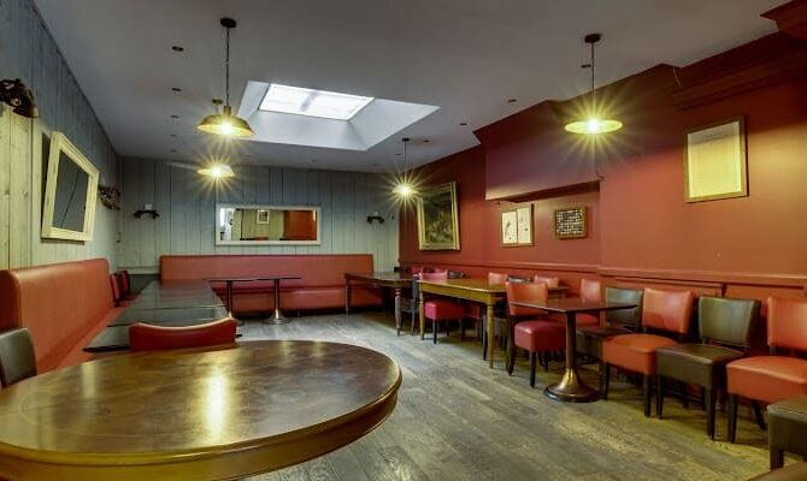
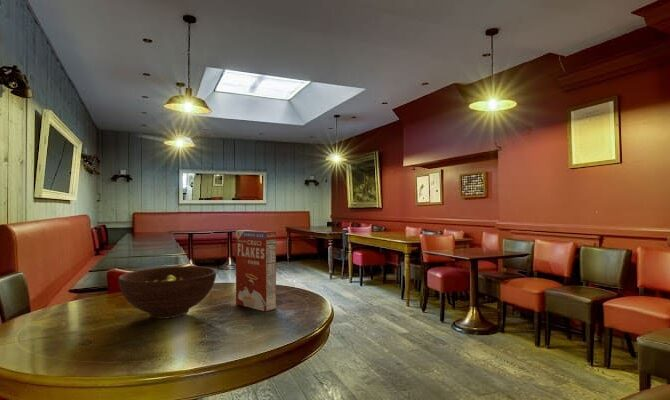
+ cereal box (255, 268)
+ fruit bowl (169, 293)
